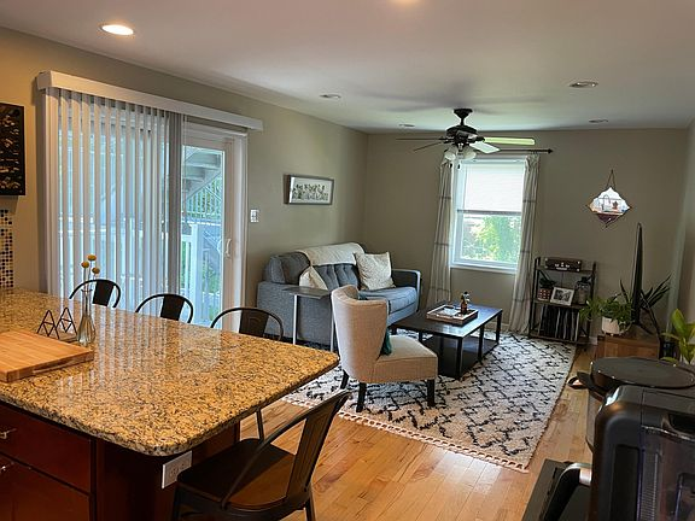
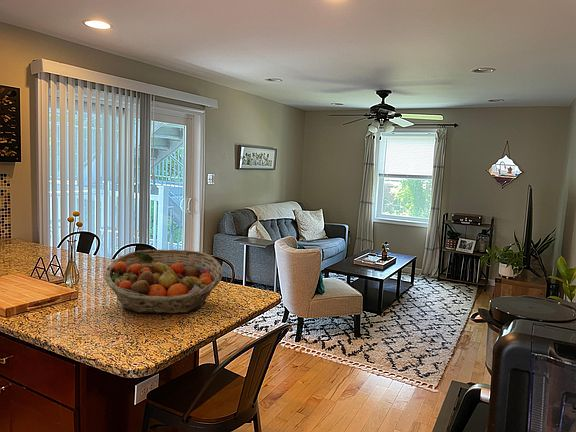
+ fruit basket (165, 279)
